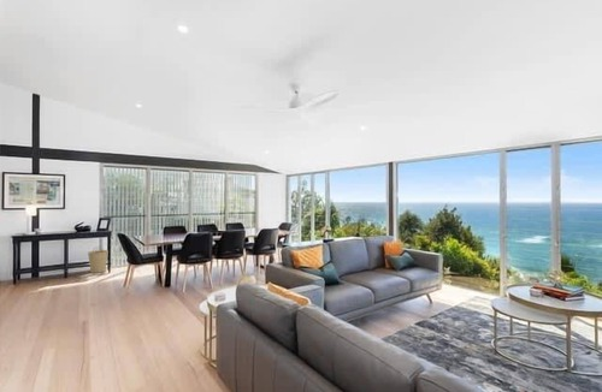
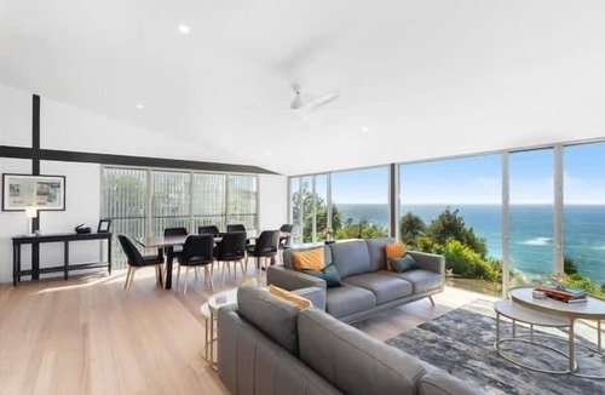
- basket (98, 259)
